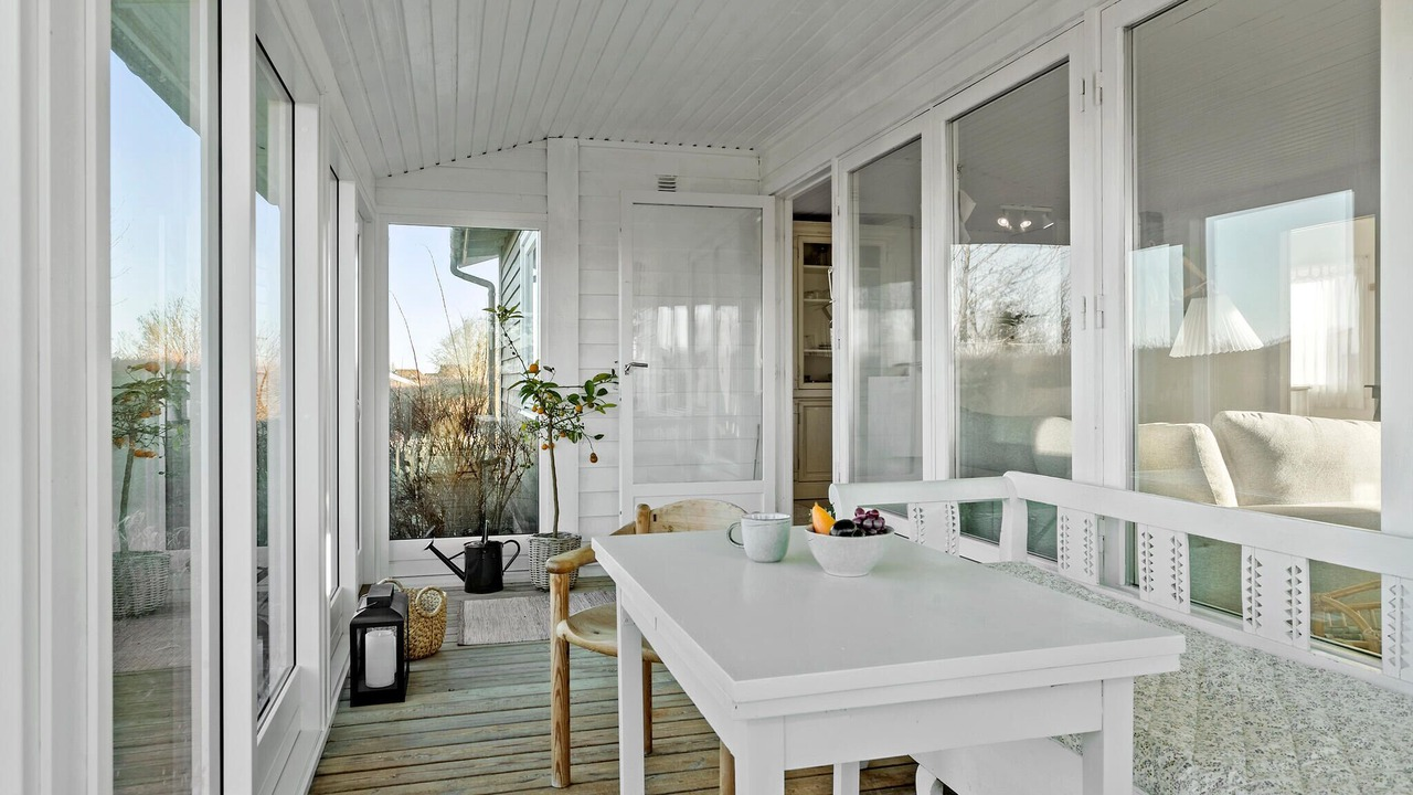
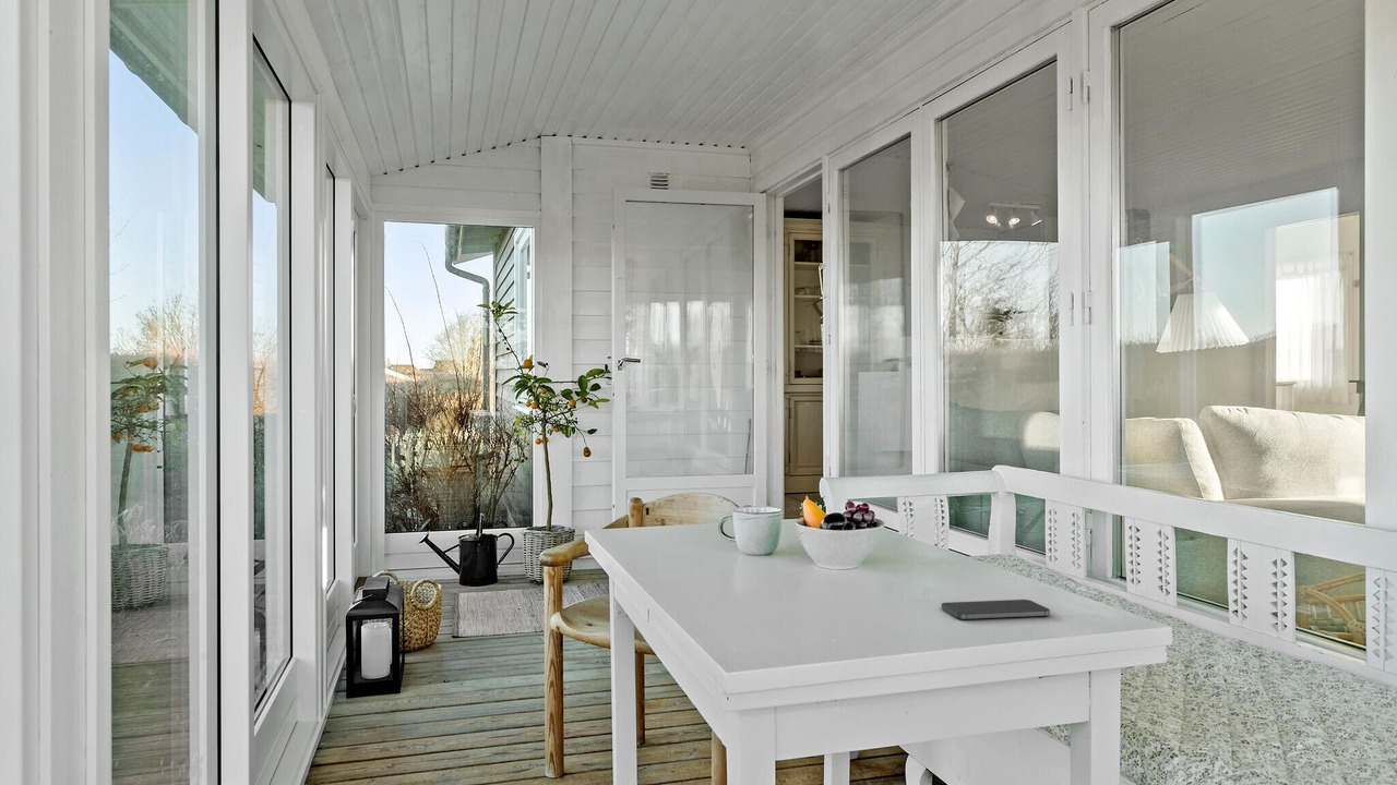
+ smartphone (994, 608)
